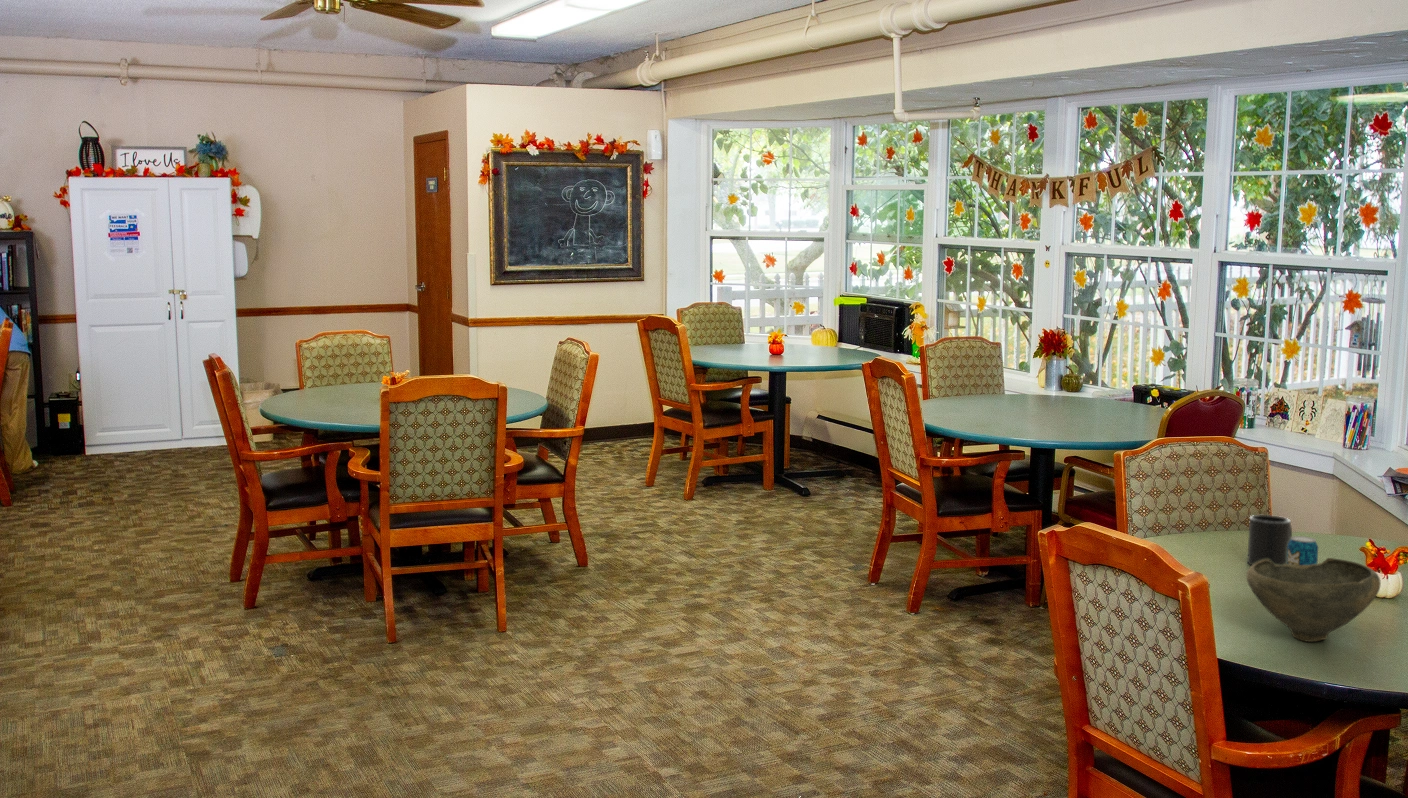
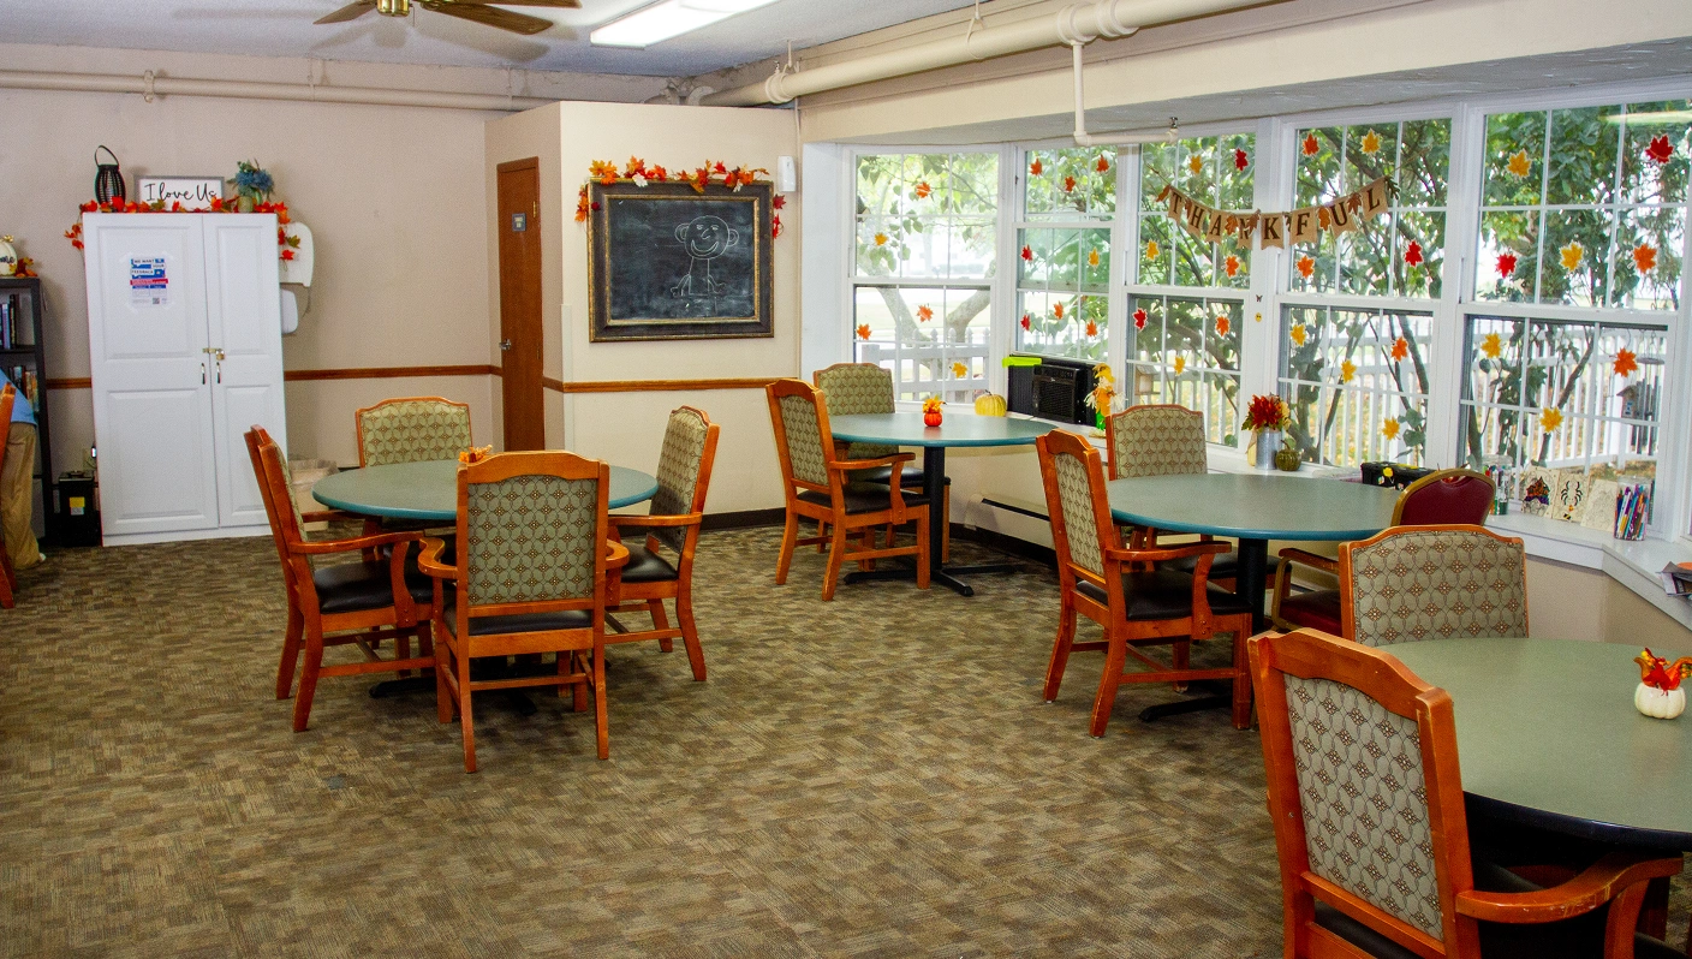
- bowl (1310, 602)
- mug (1272, 541)
- beverage can (1301, 564)
